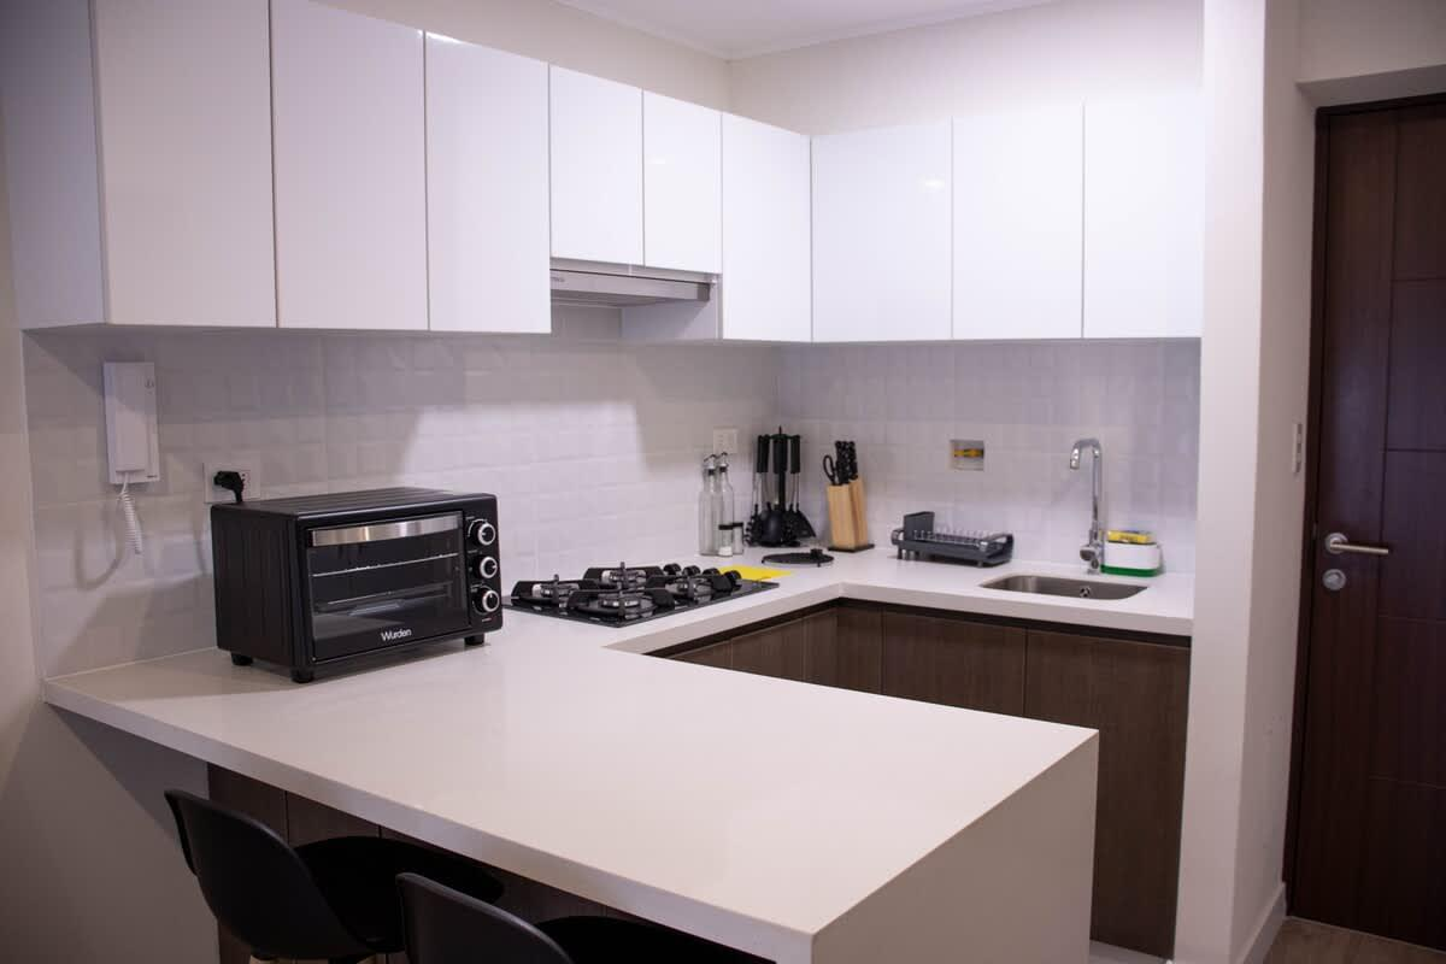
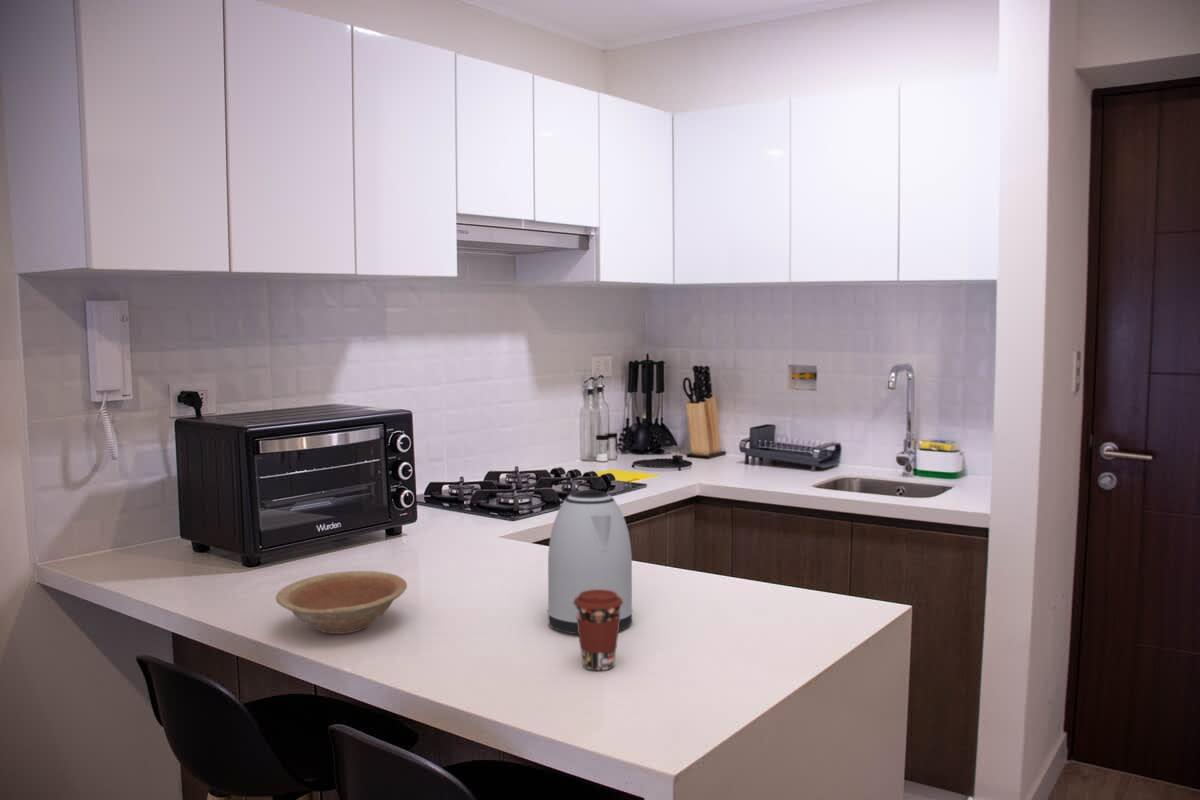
+ kettle (584, 553)
+ coffee cup (598, 629)
+ bowl (343, 605)
